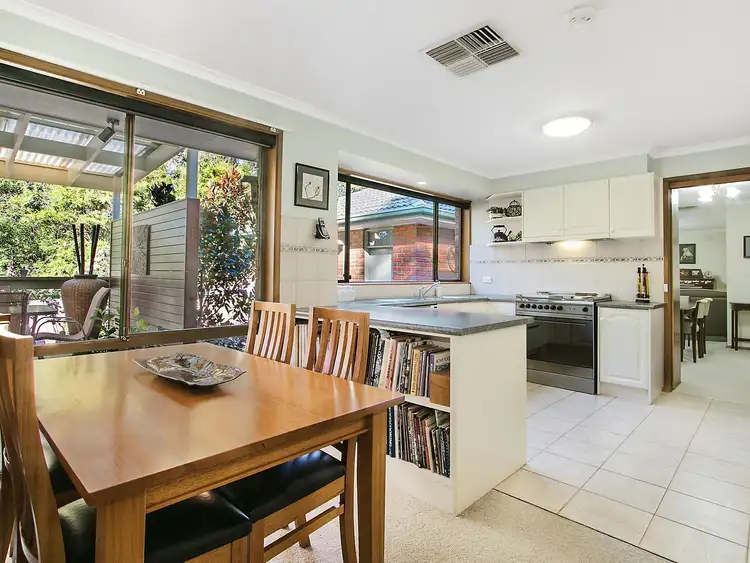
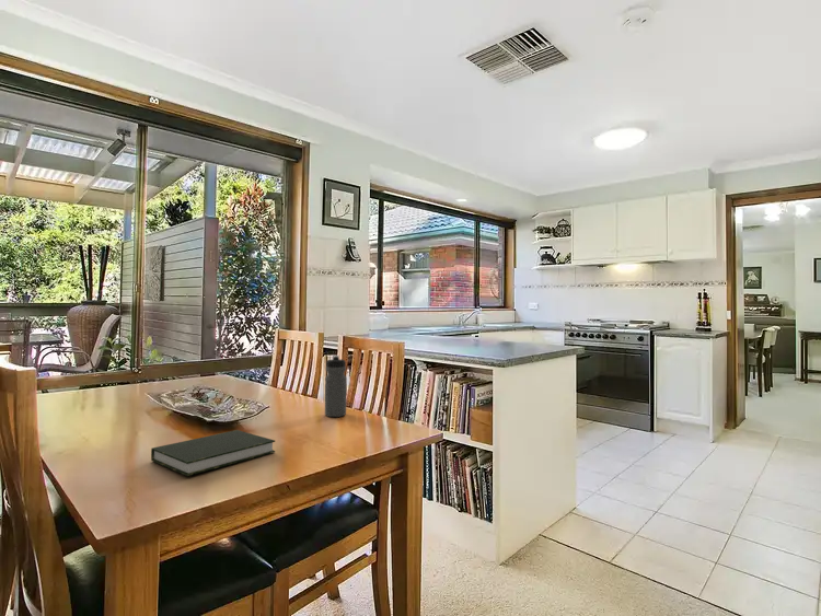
+ book (215, 450)
+ water bottle (335, 385)
